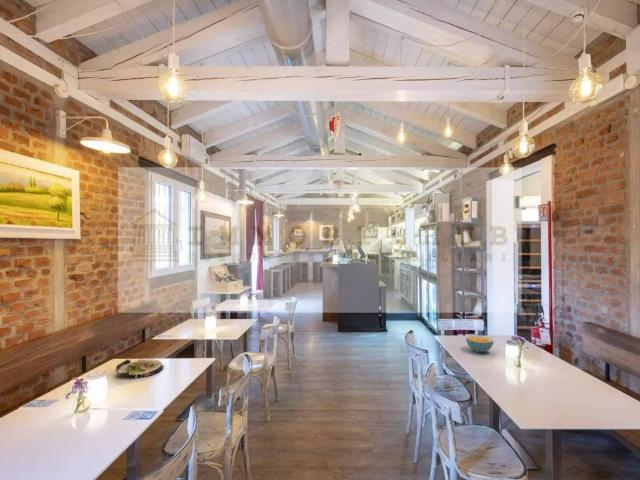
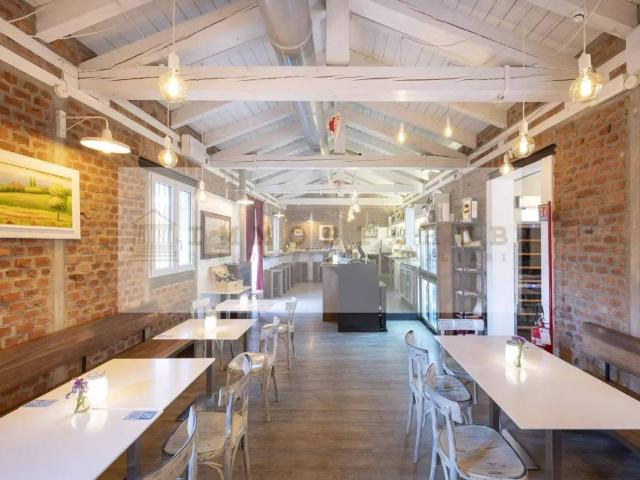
- cereal bowl (479, 345)
- salad plate (141, 366)
